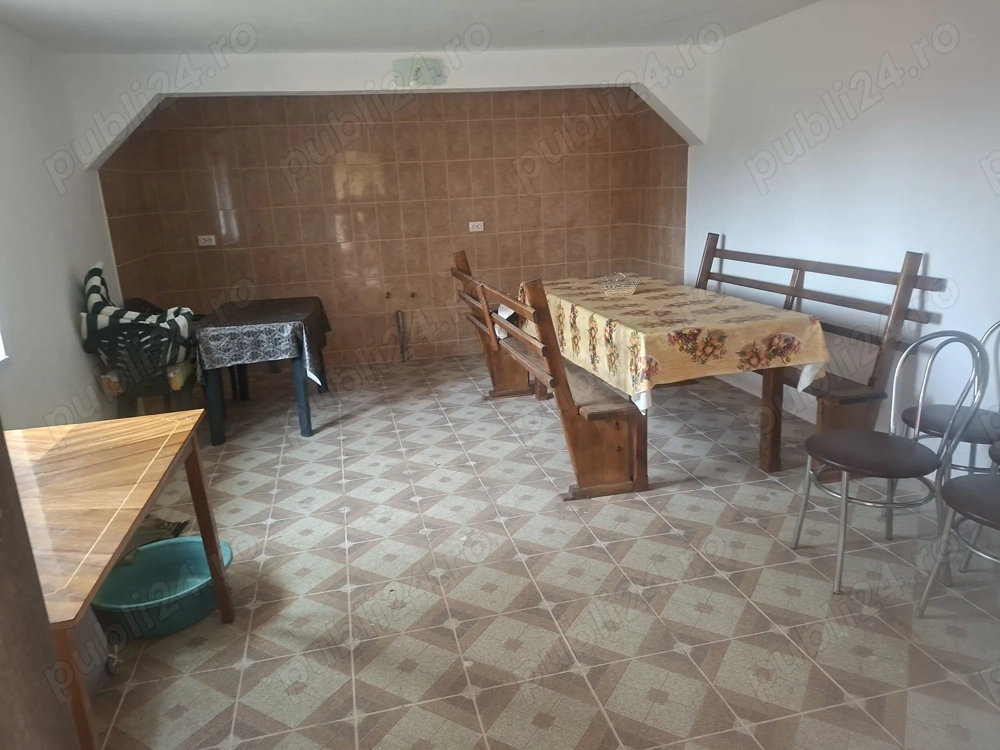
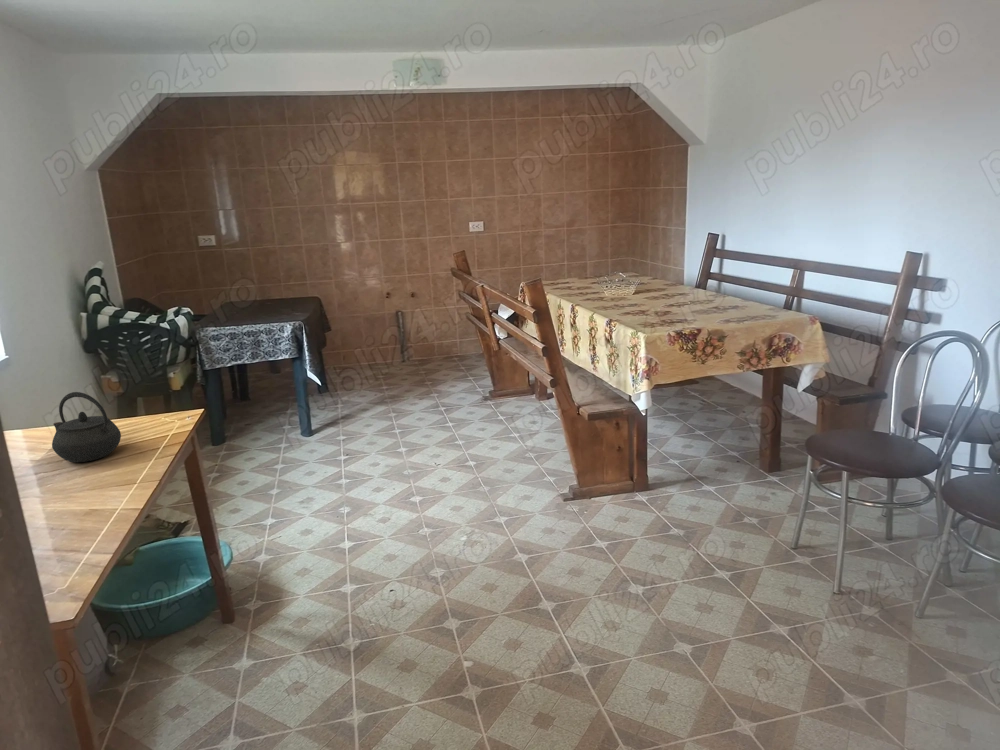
+ kettle (80, 424)
